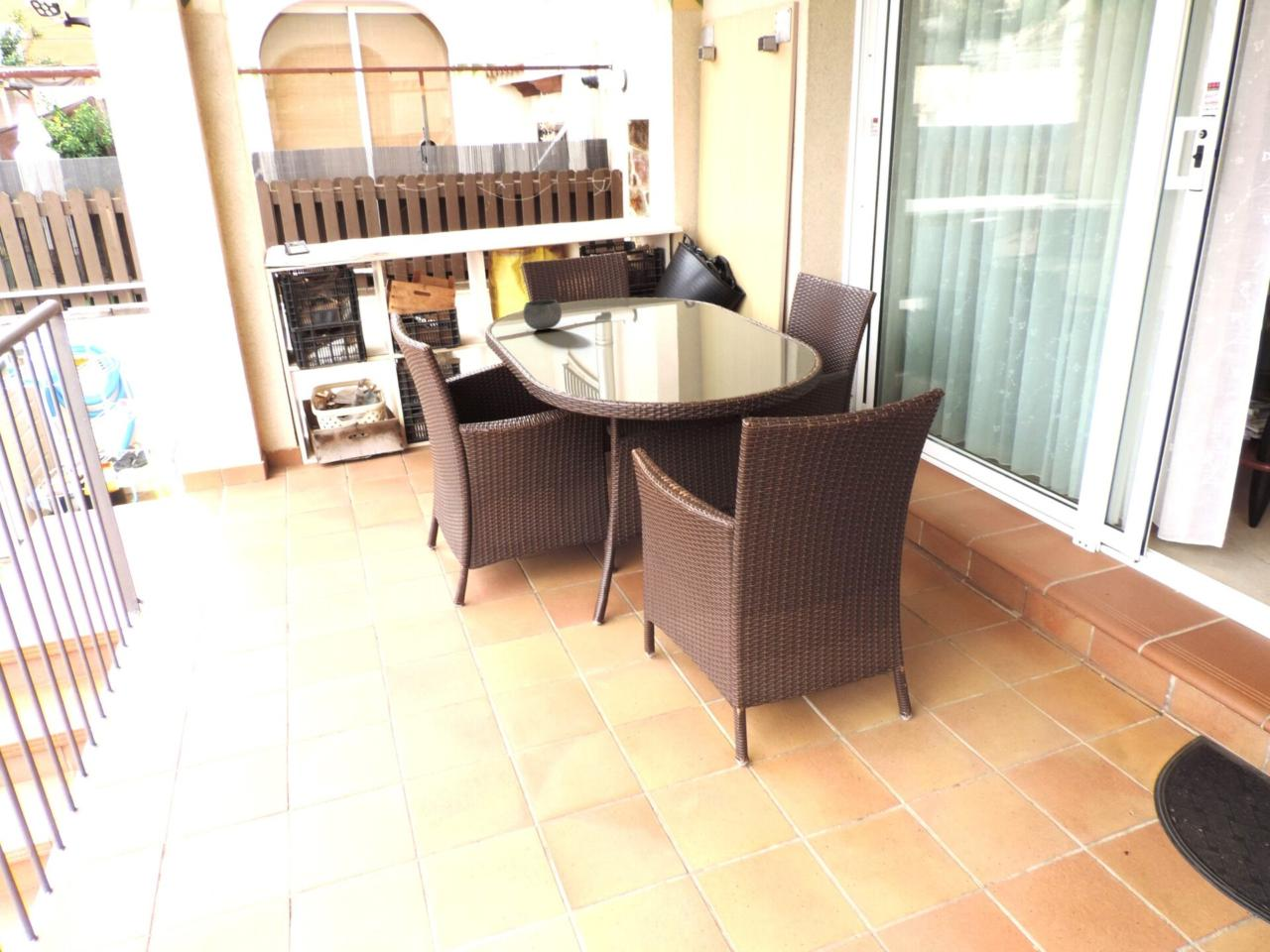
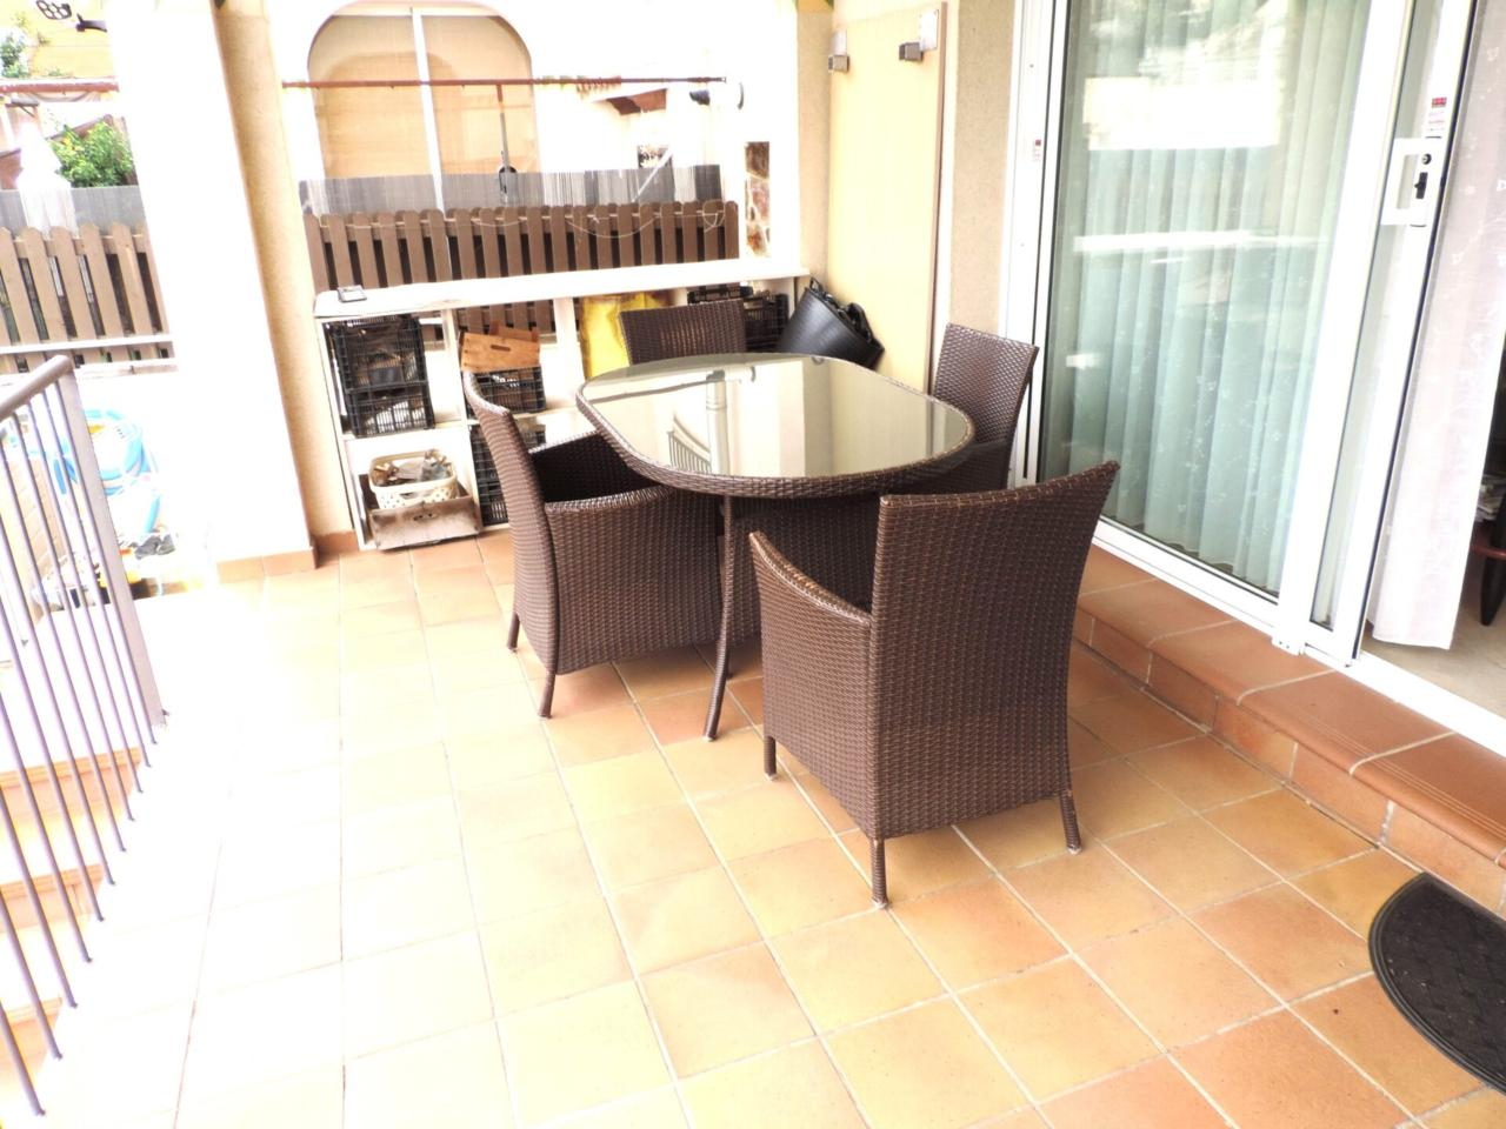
- bowl (542, 315)
